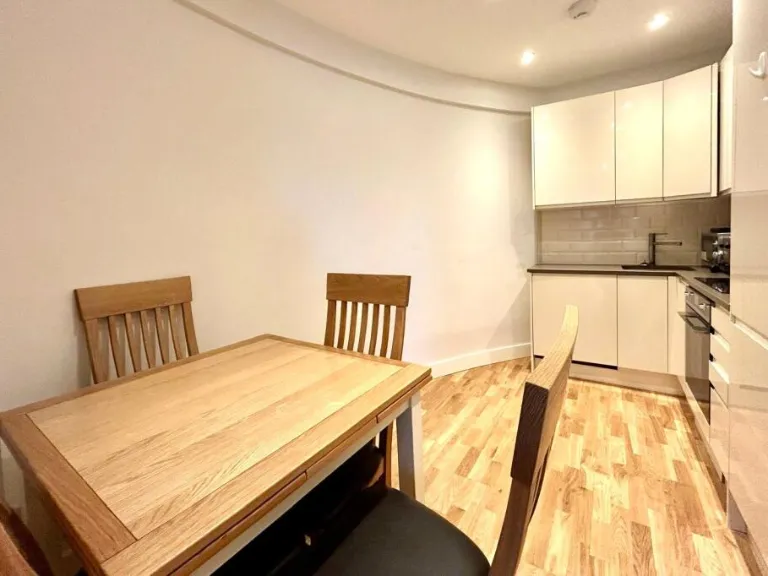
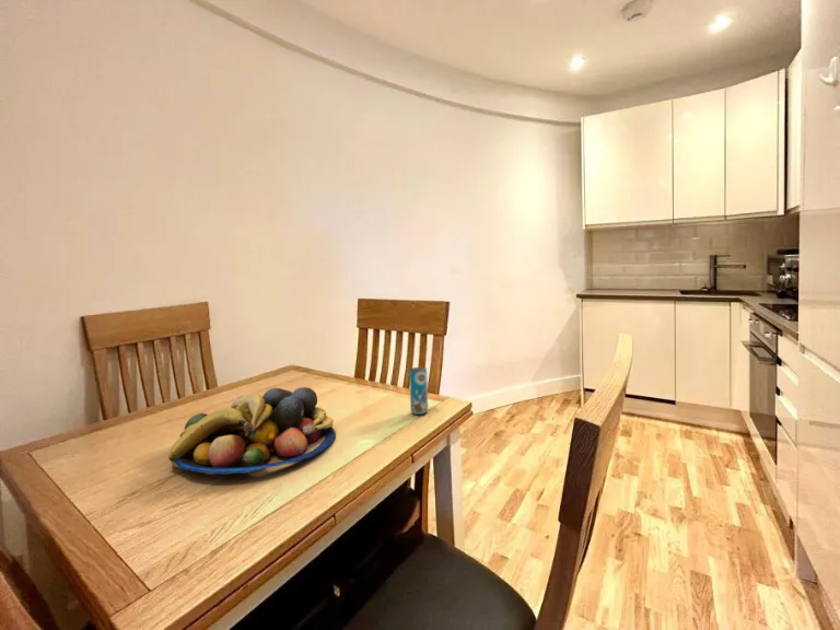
+ fruit bowl (258, 418)
+ beverage can (418, 390)
